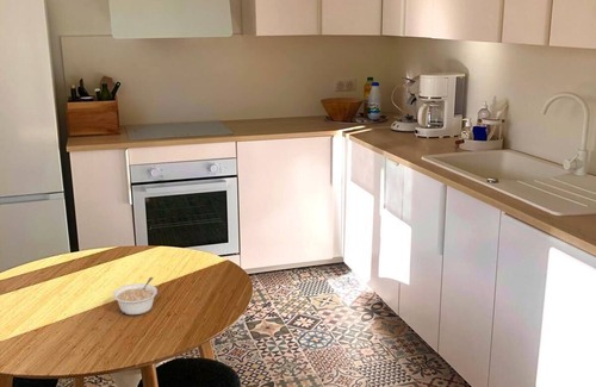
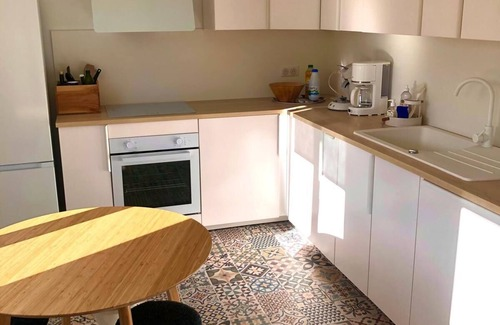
- legume (135, 298)
